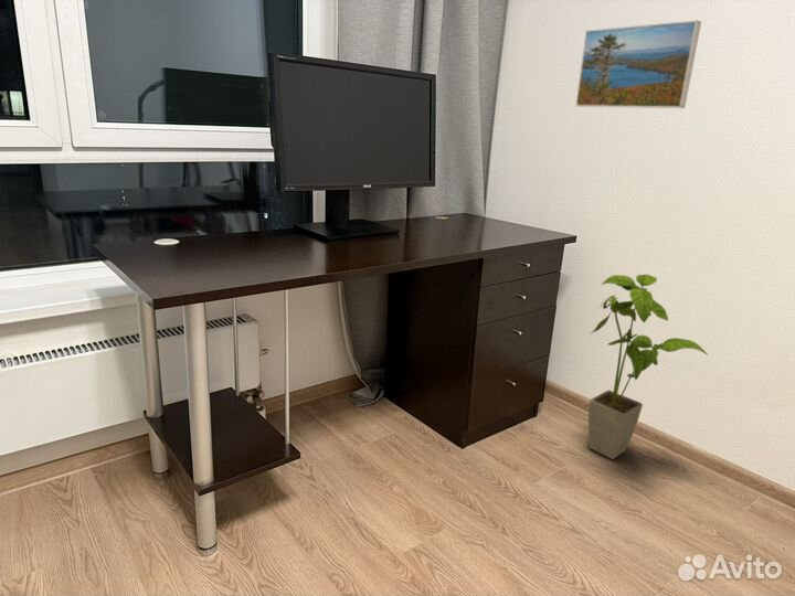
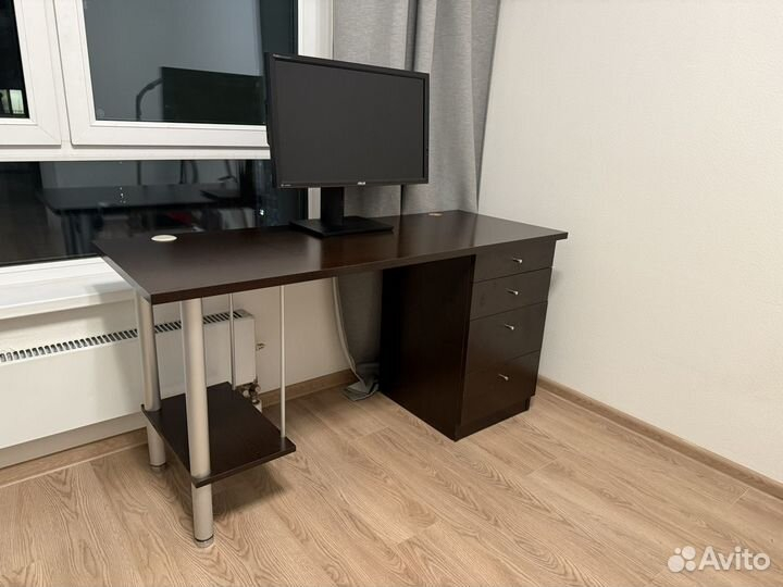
- house plant (633, 372)
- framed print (633, 67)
